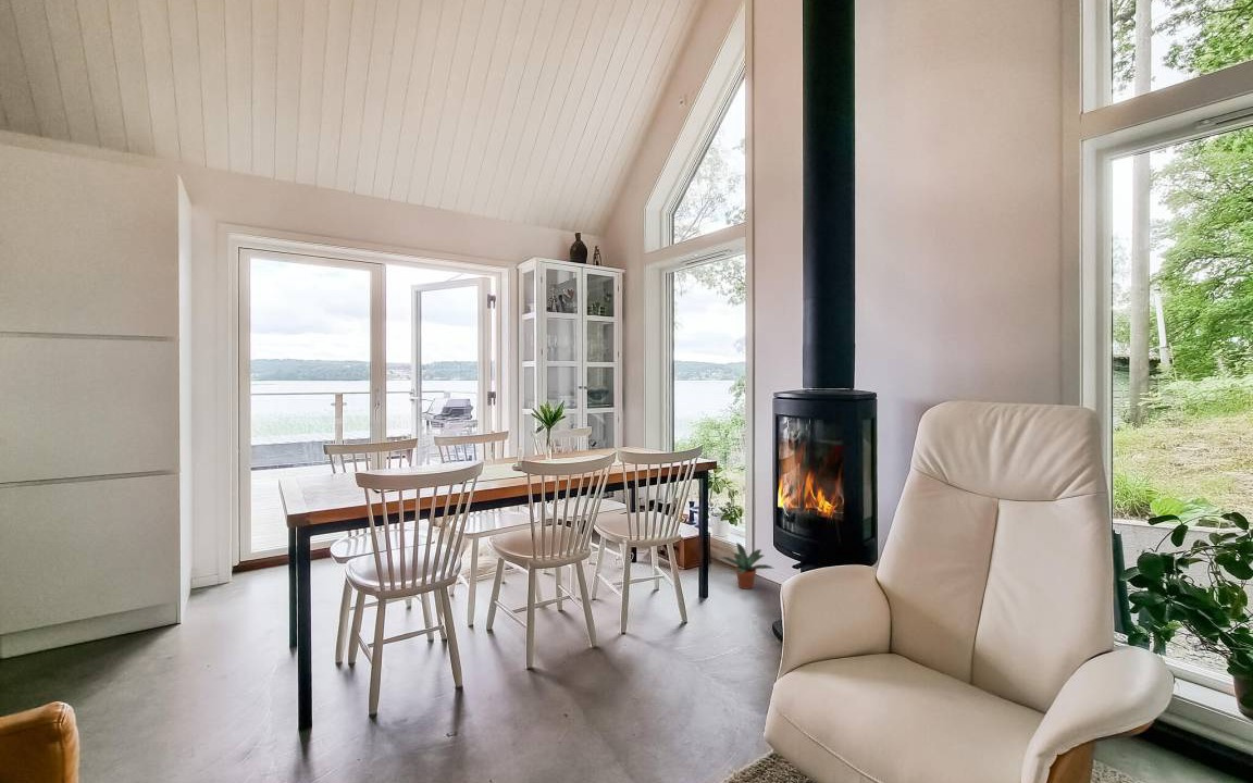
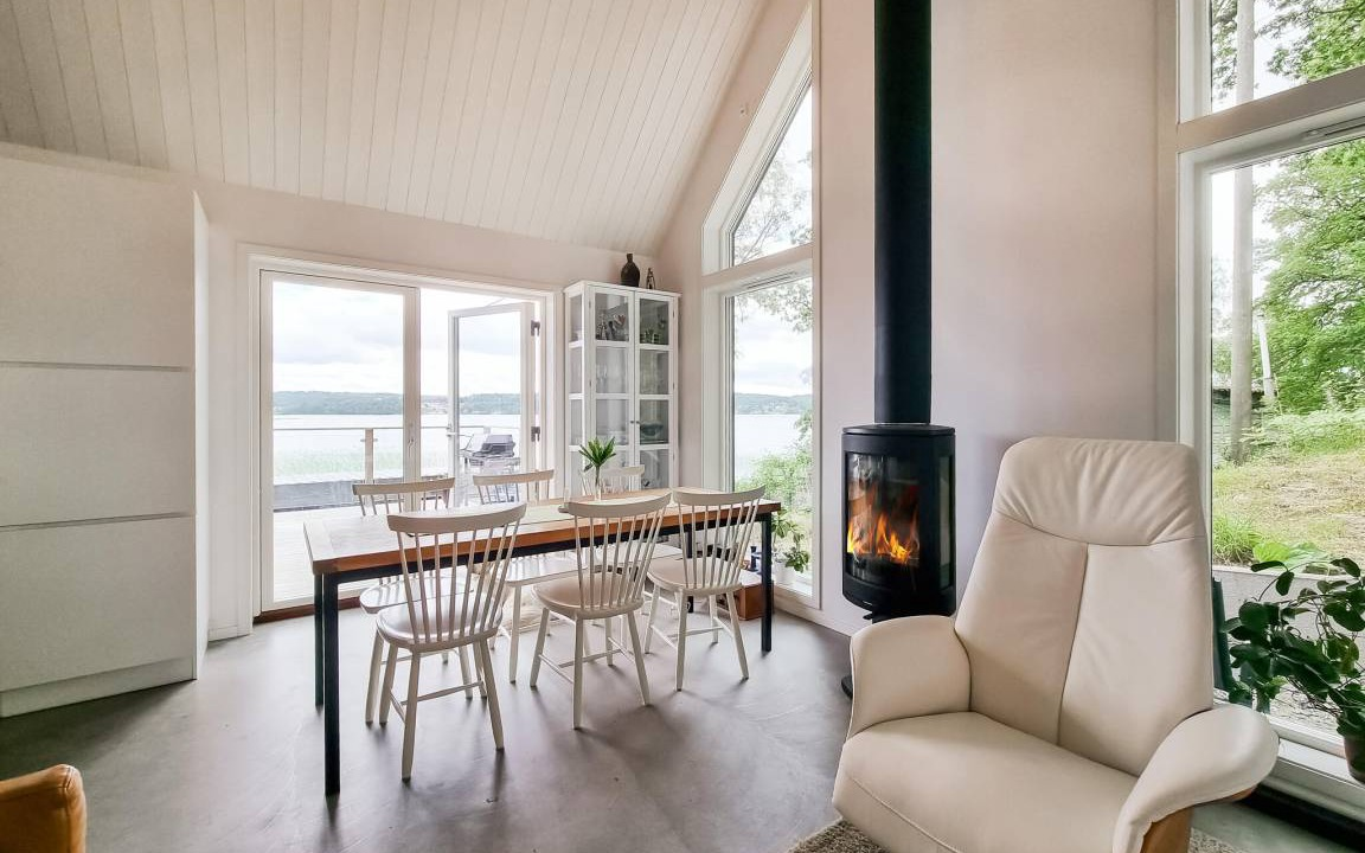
- potted plant (745, 566)
